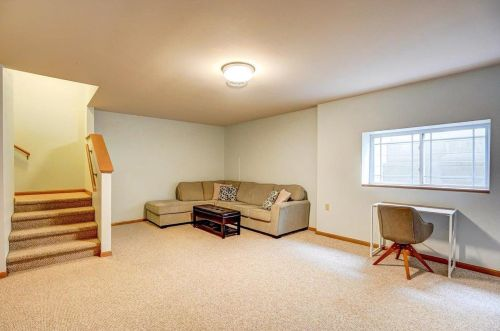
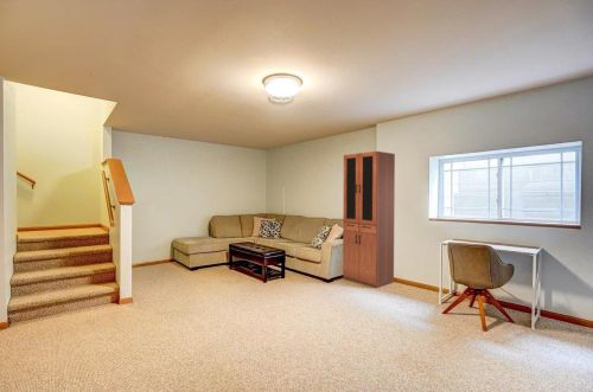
+ cabinet (368, 217)
